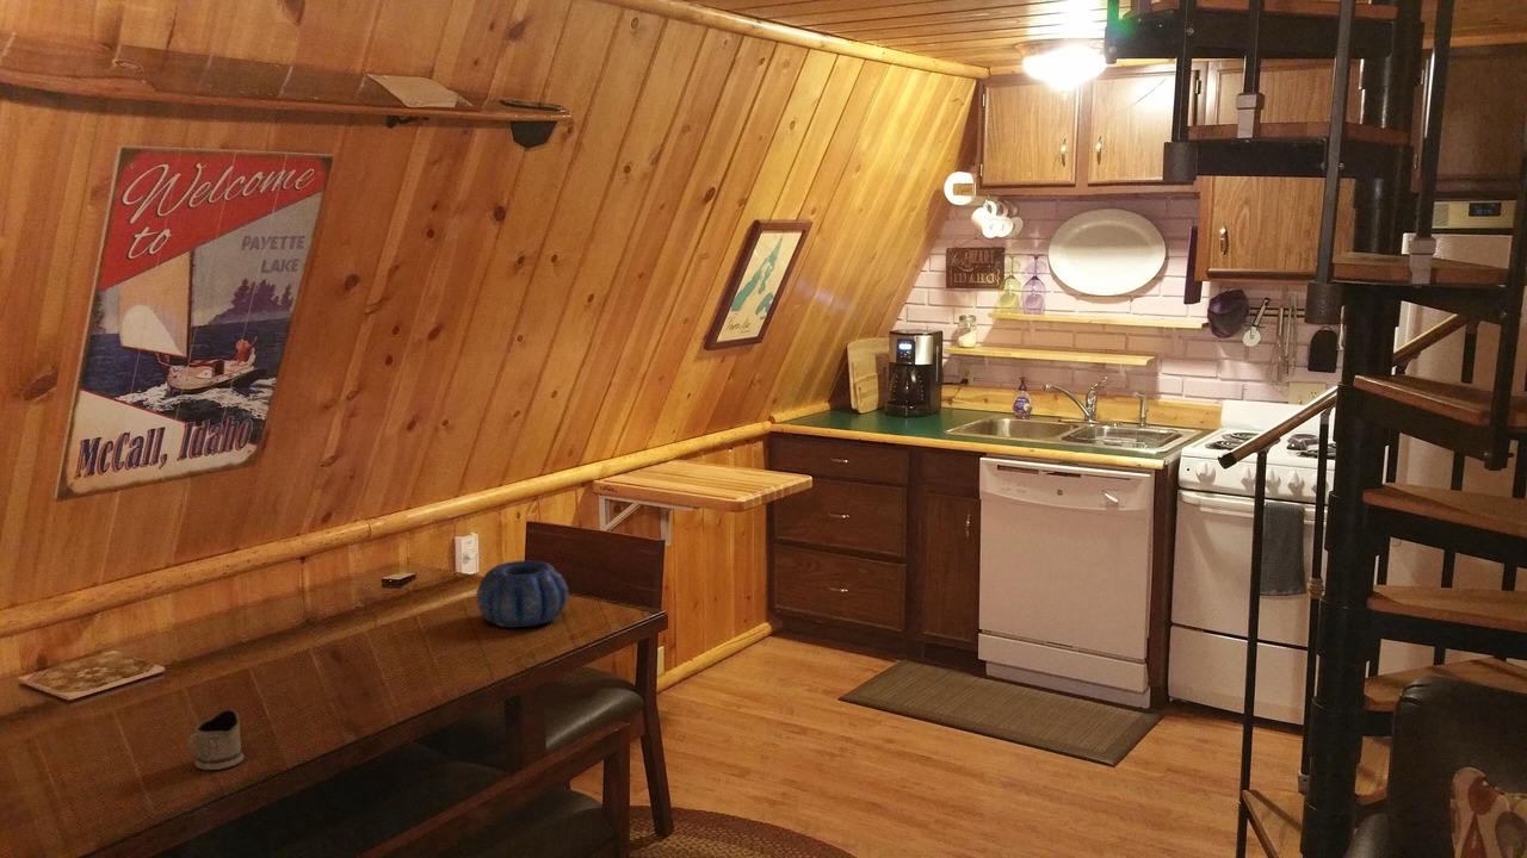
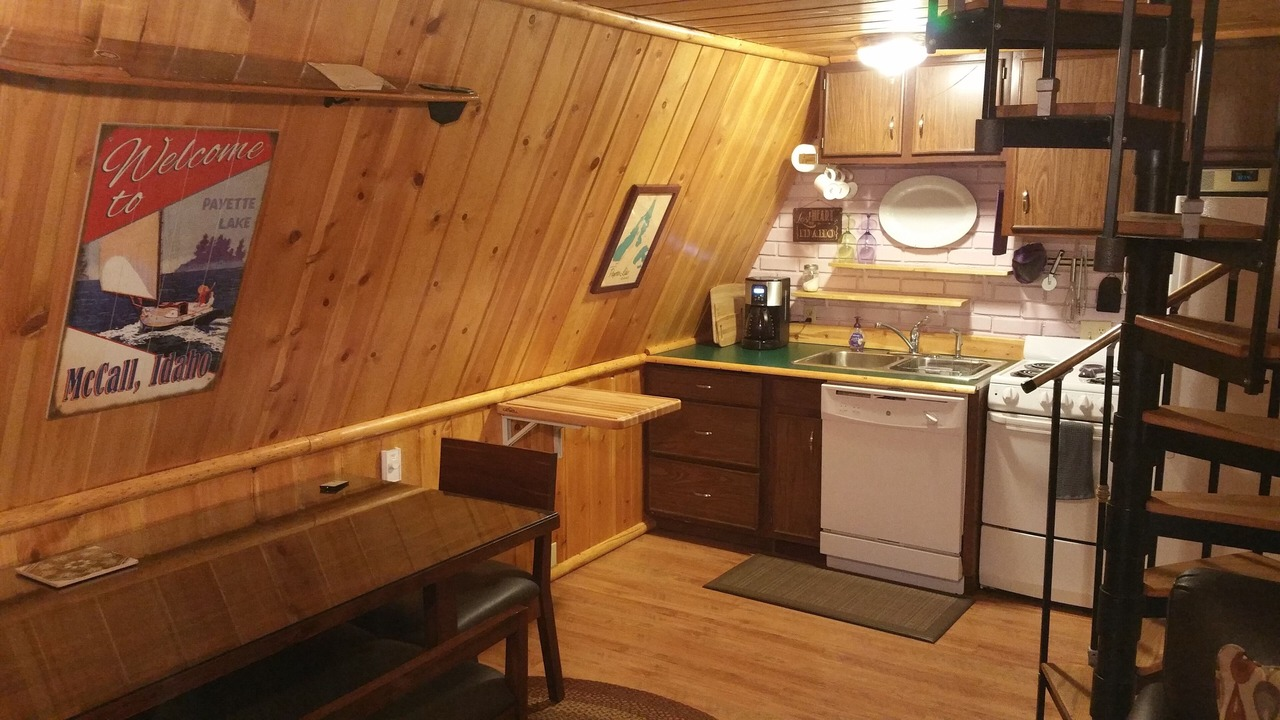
- decorative bowl (521, 592)
- tea glass holder (212, 741)
